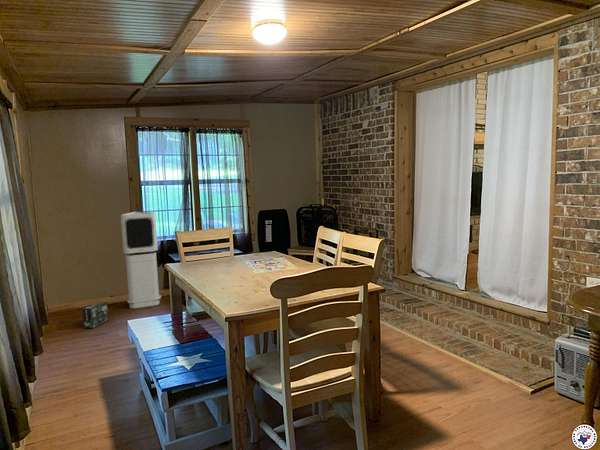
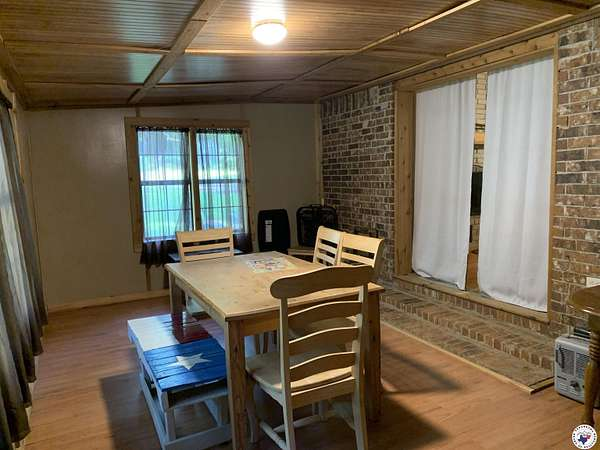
- air purifier (140, 258)
- box (95, 314)
